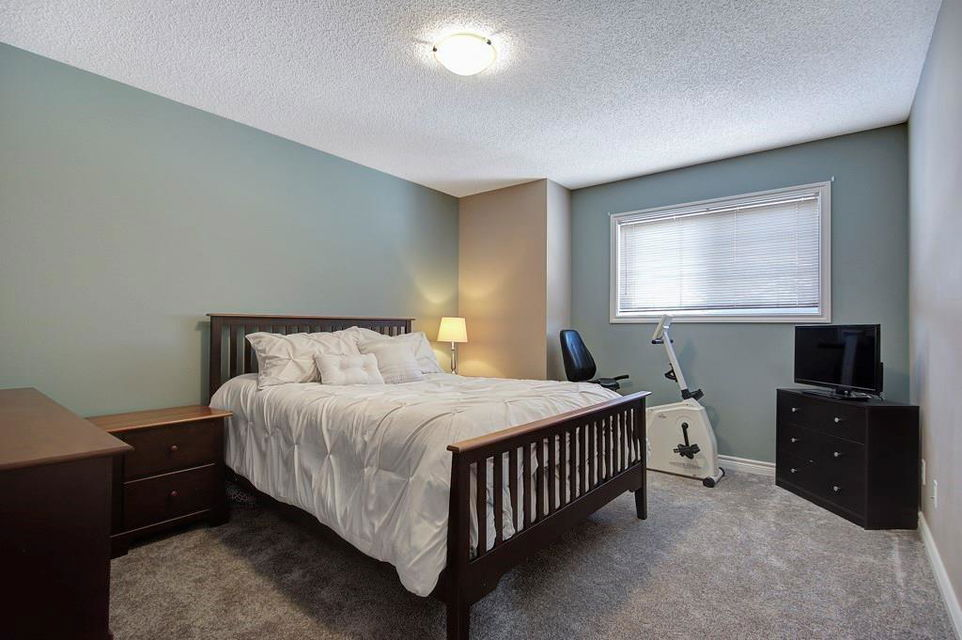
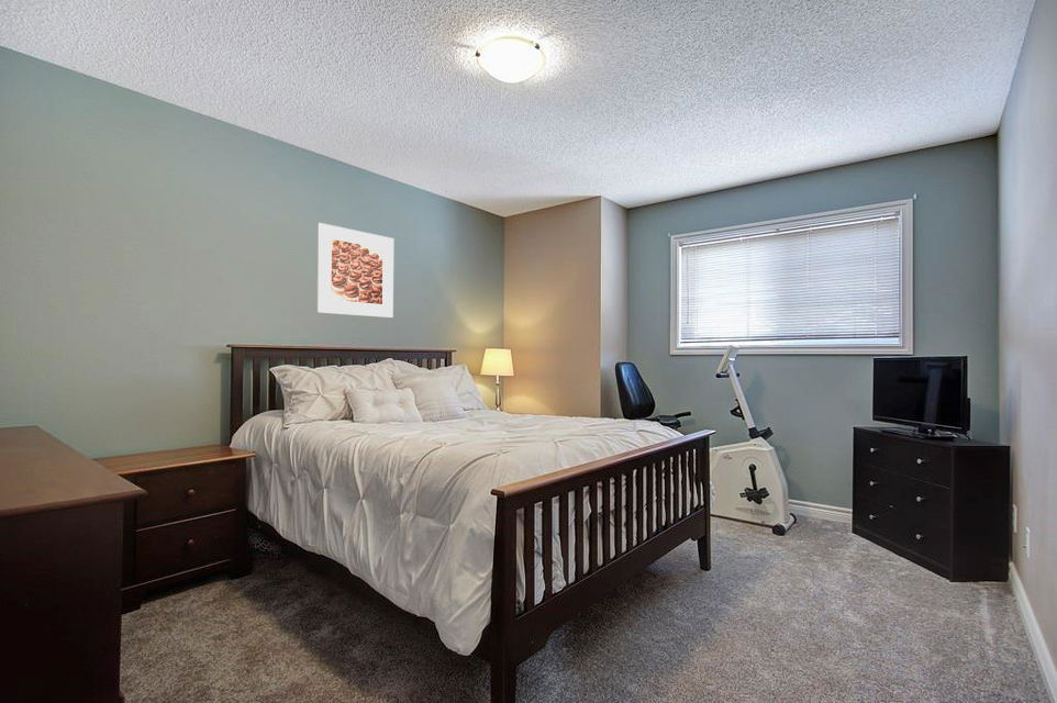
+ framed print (357, 272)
